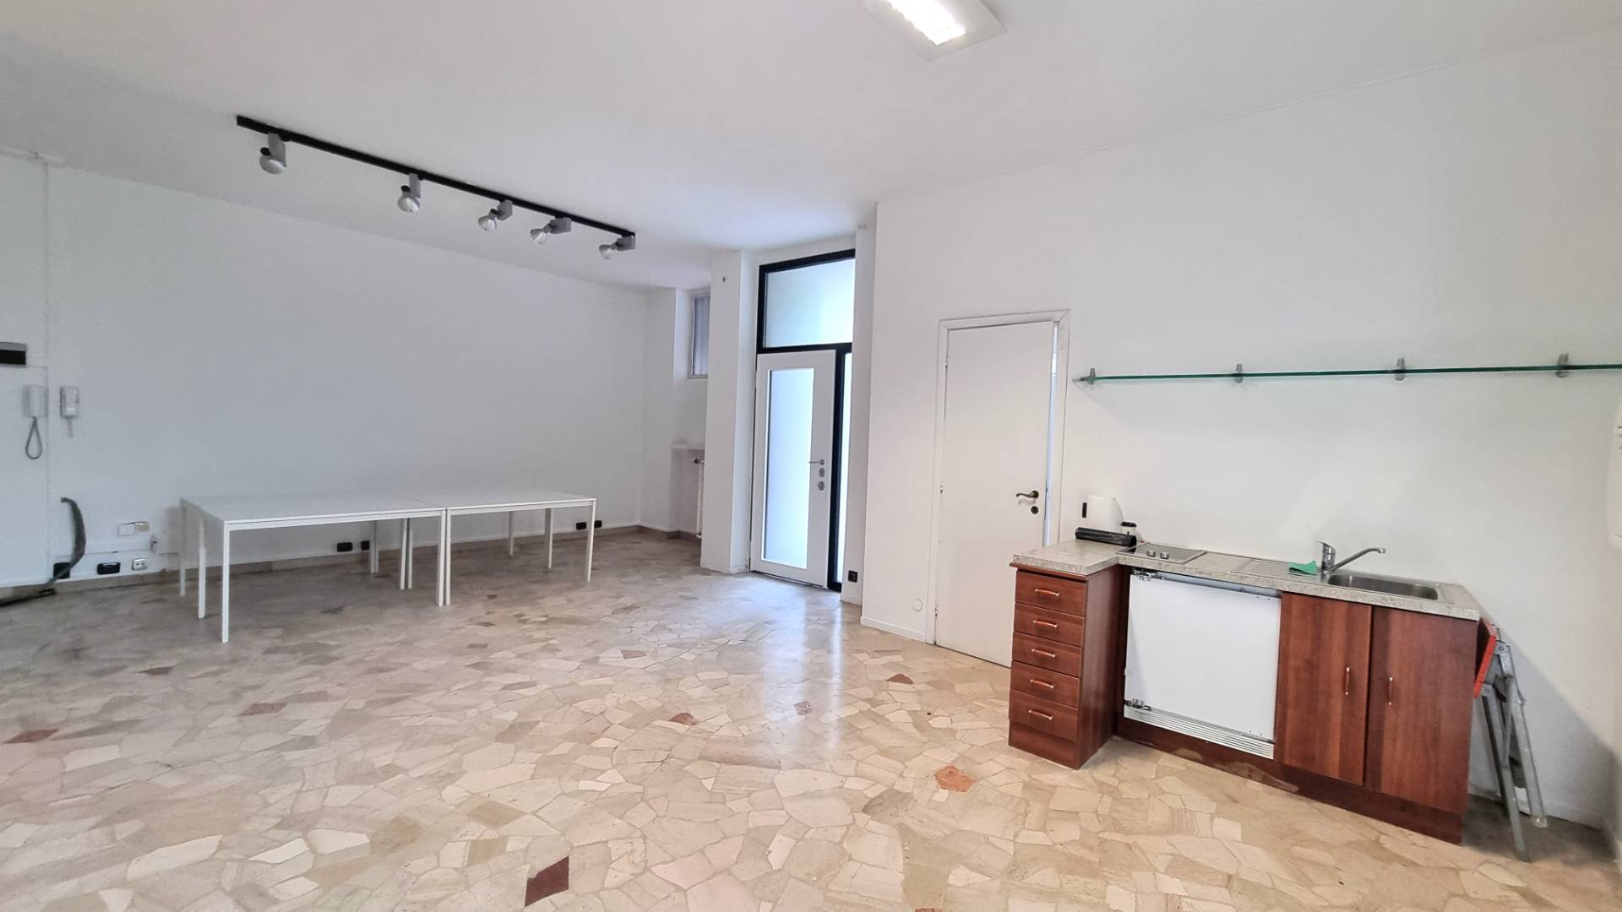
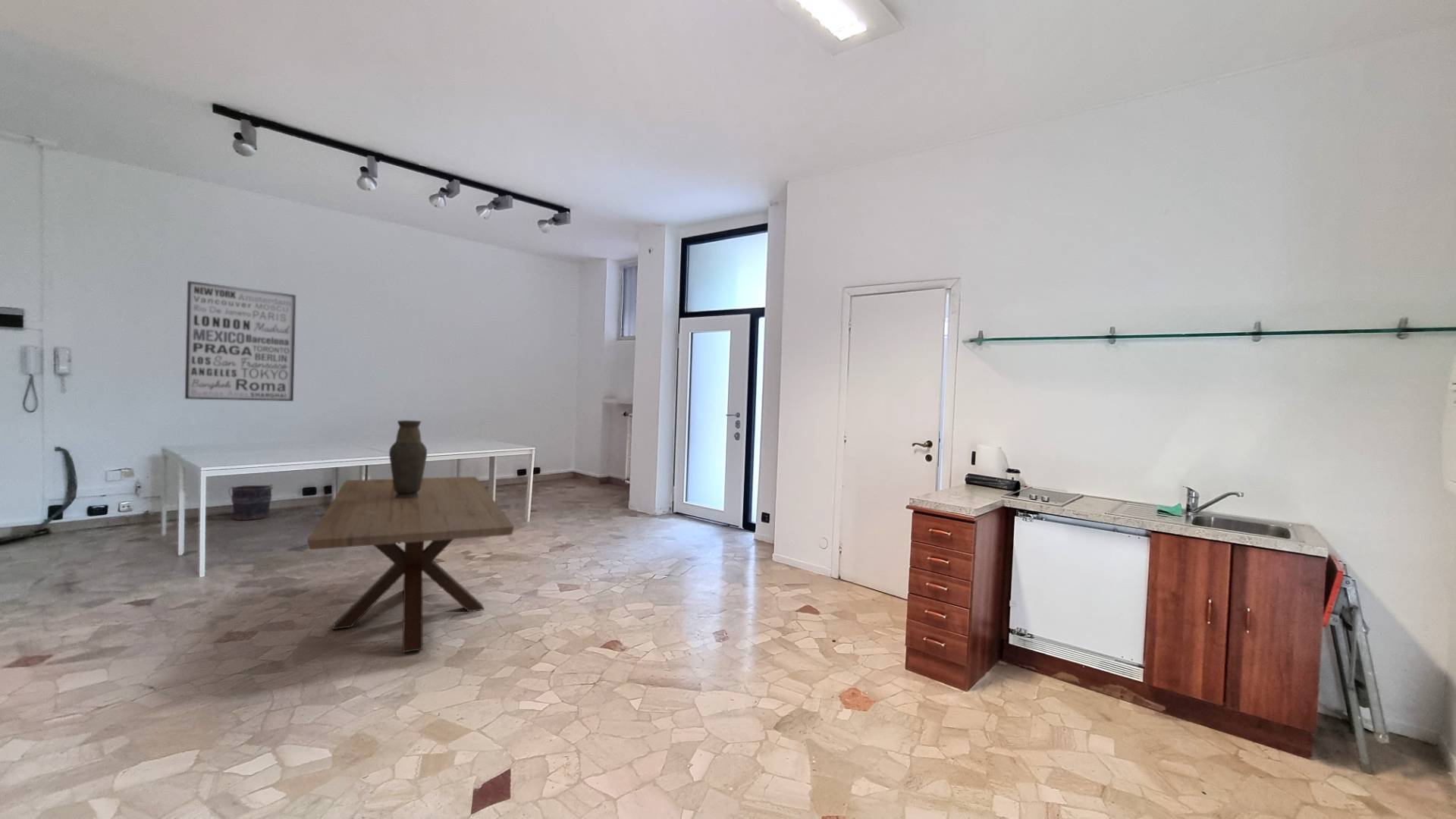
+ bucket (252, 500)
+ dining table (413, 558)
+ wall art (243, 344)
+ vase (408, 458)
